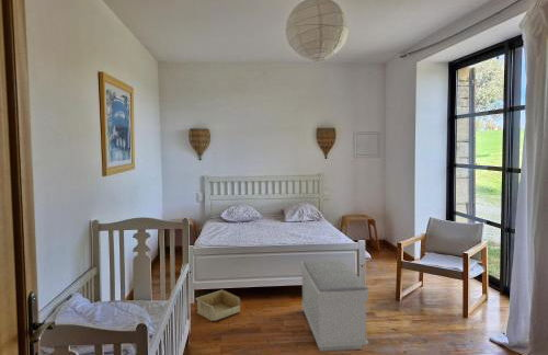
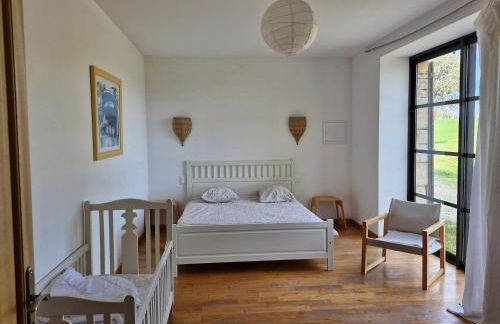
- bench (331, 299)
- storage bin (218, 305)
